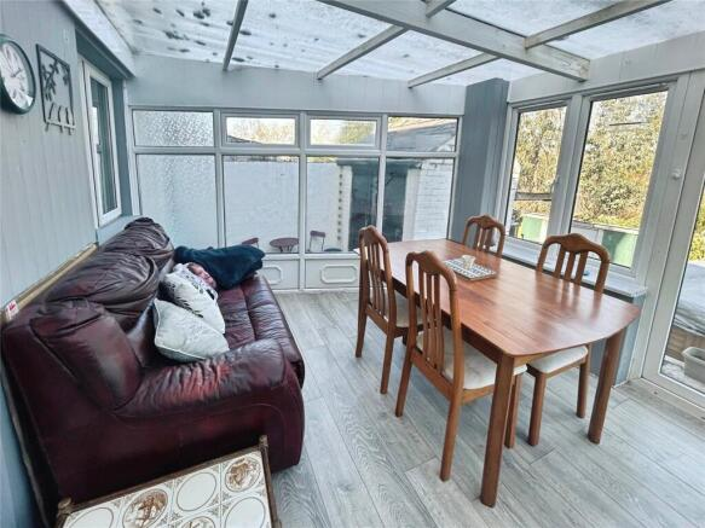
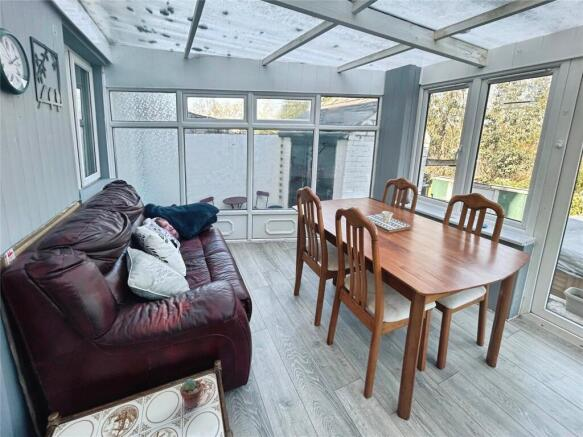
+ potted succulent (191, 391)
